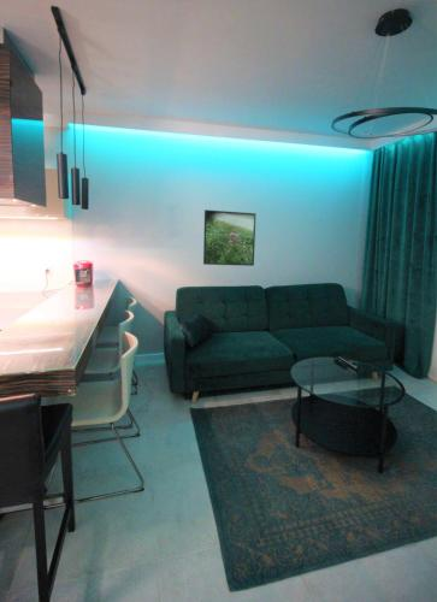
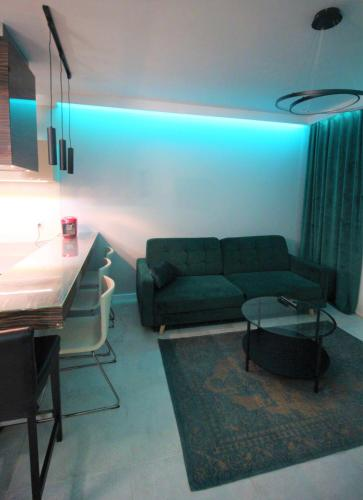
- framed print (229, 238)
